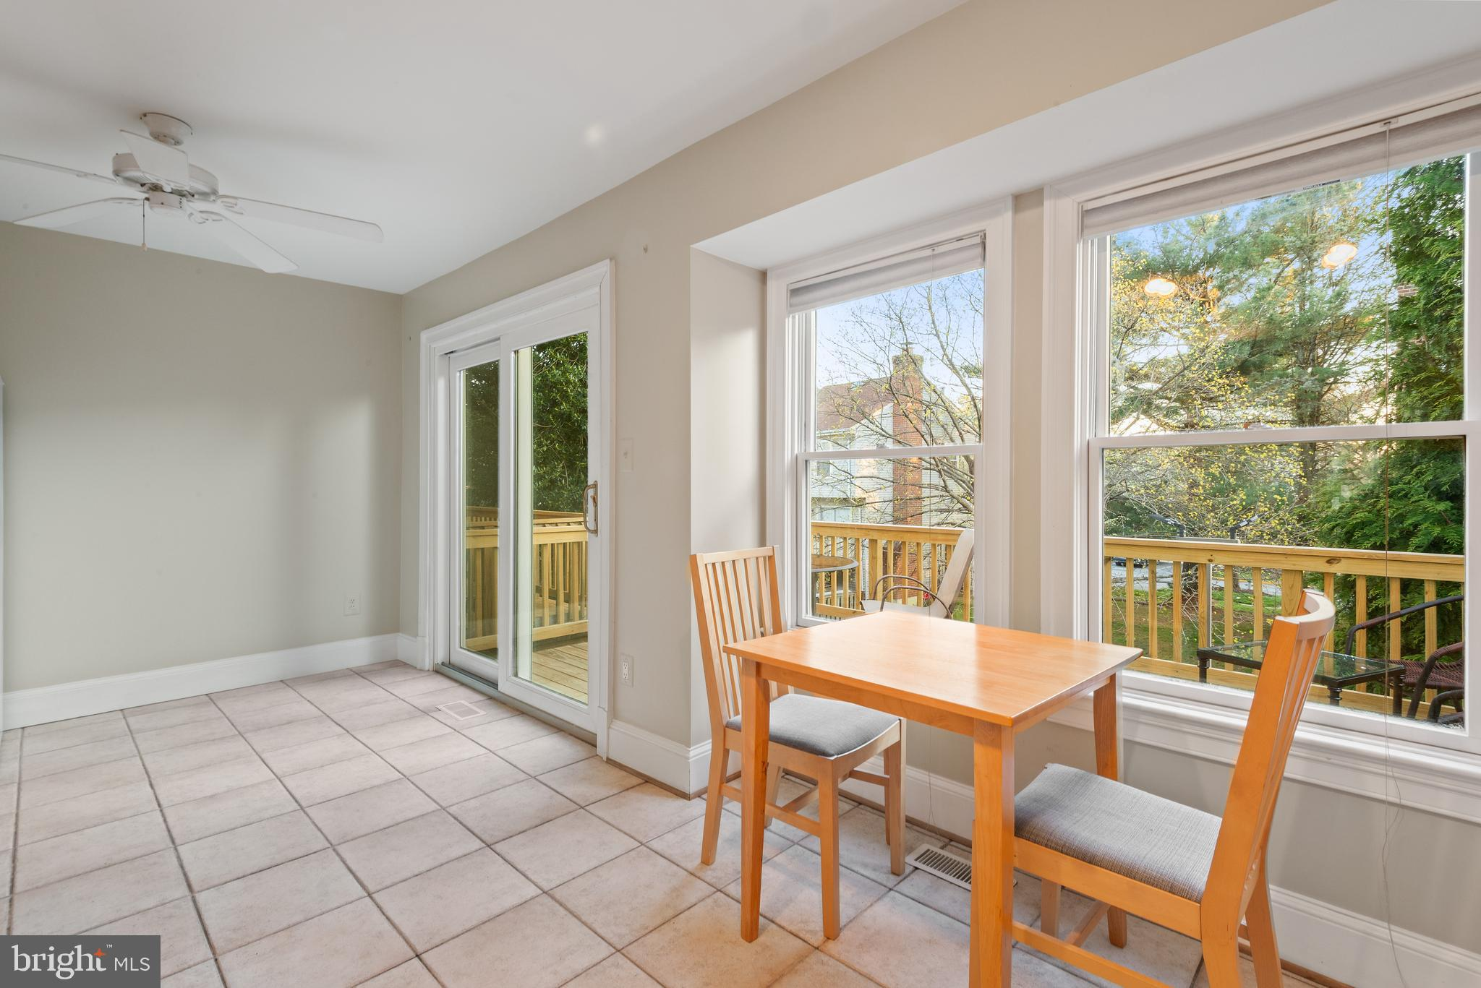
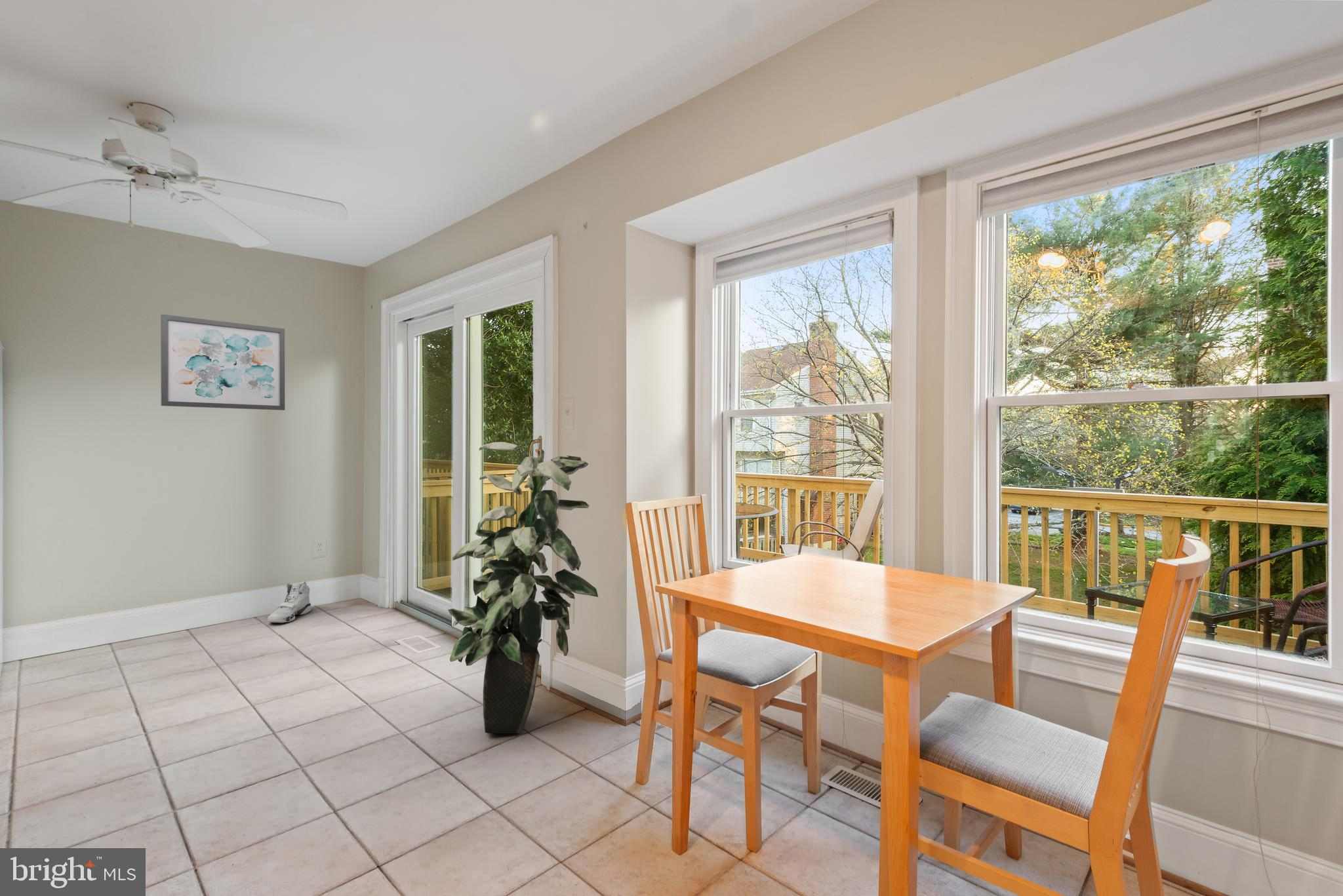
+ sneaker (290, 601)
+ indoor plant (517, 583)
+ wall art (226, 365)
